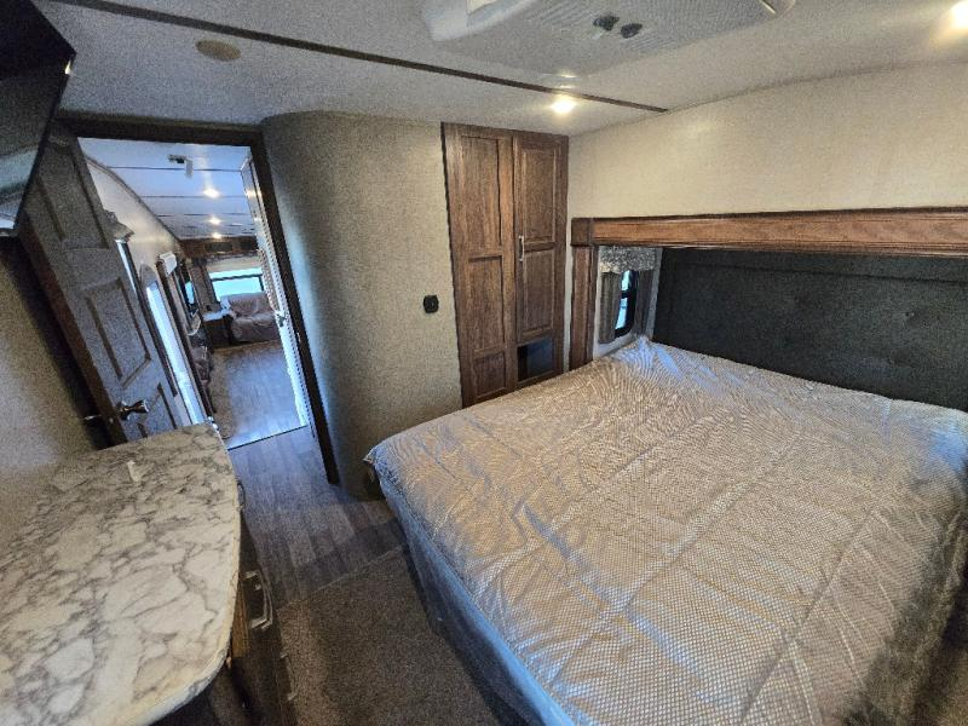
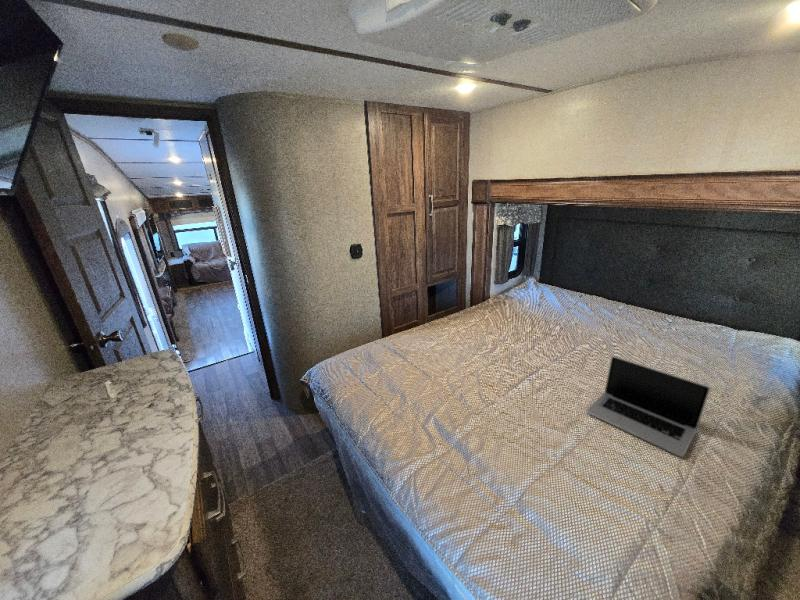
+ laptop (643, 401)
